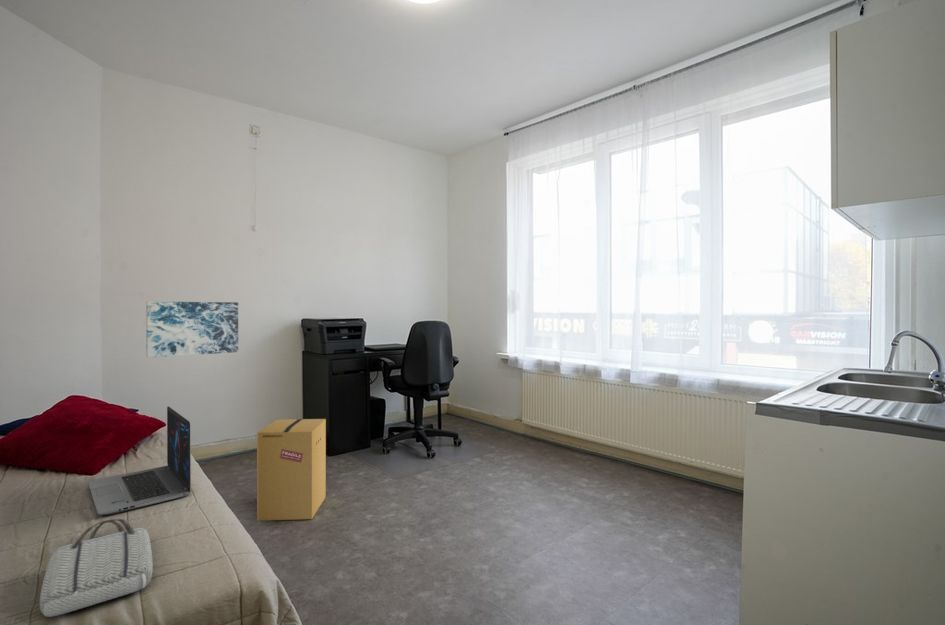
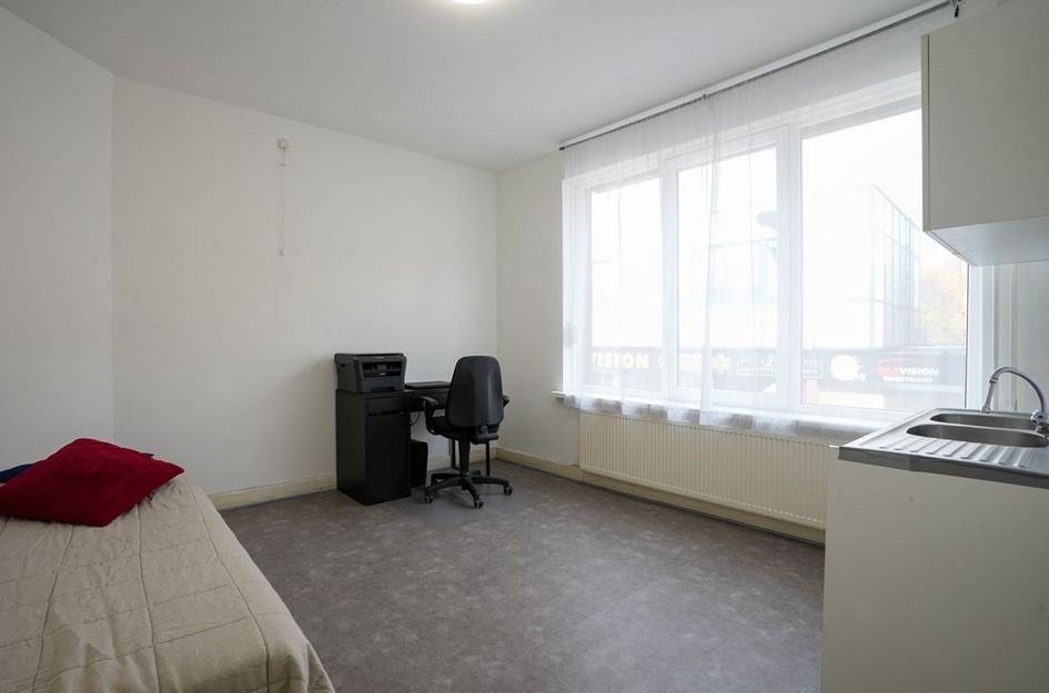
- tote bag (101, 553)
- wall art (194, 328)
- cardboard box (293, 466)
- laptop (143, 470)
